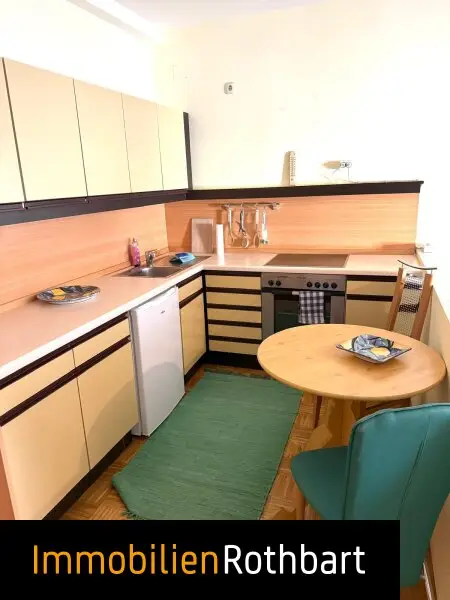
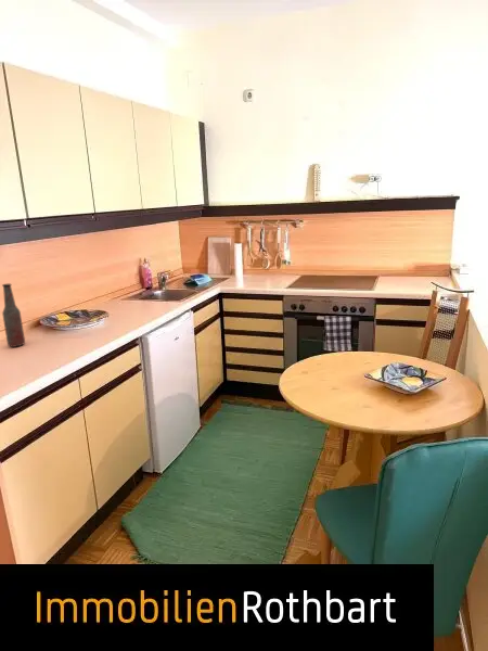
+ bottle (11, 315)
